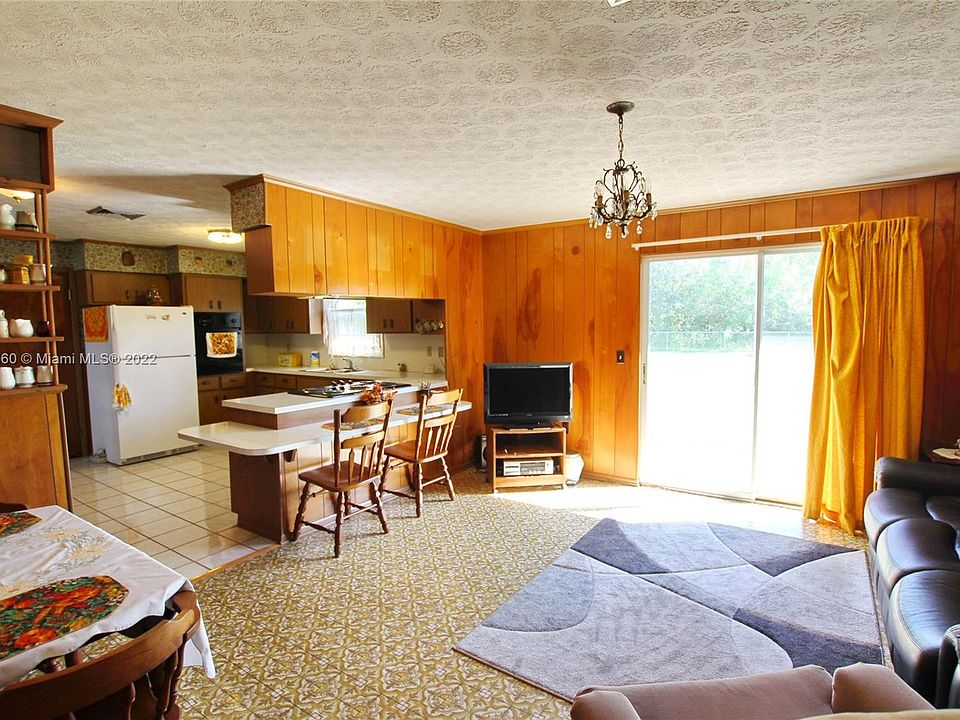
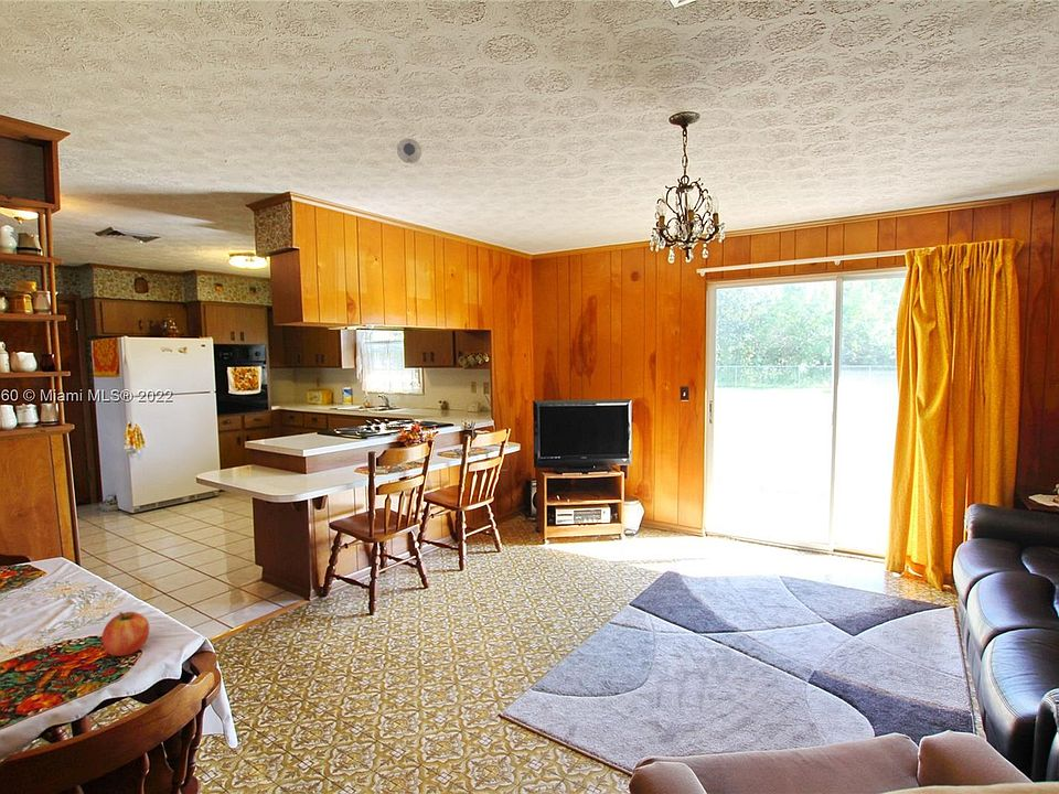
+ fruit (126, 631)
+ smoke detector (408, 150)
